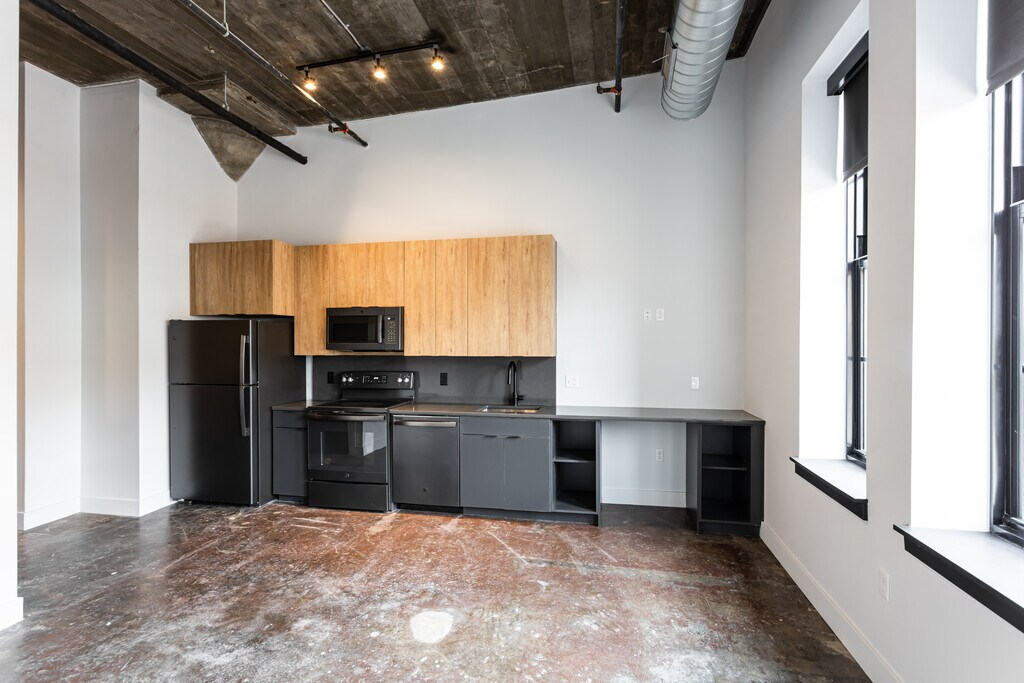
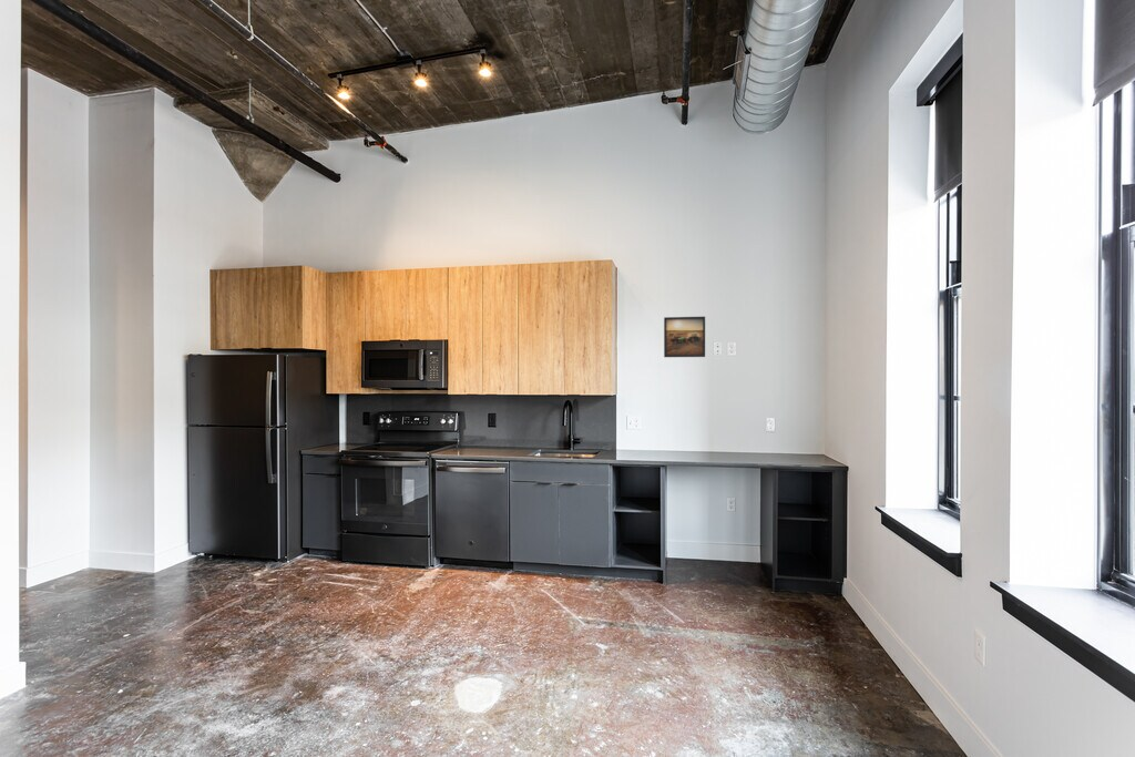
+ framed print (684, 337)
